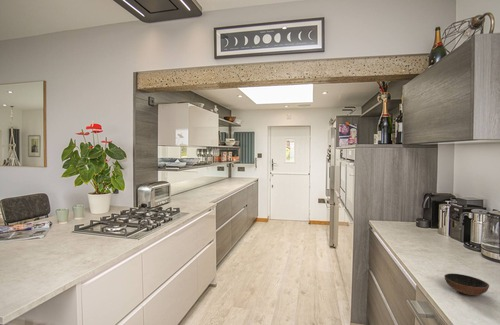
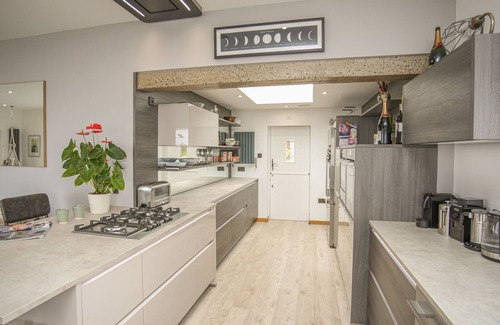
- bowl (465, 285)
